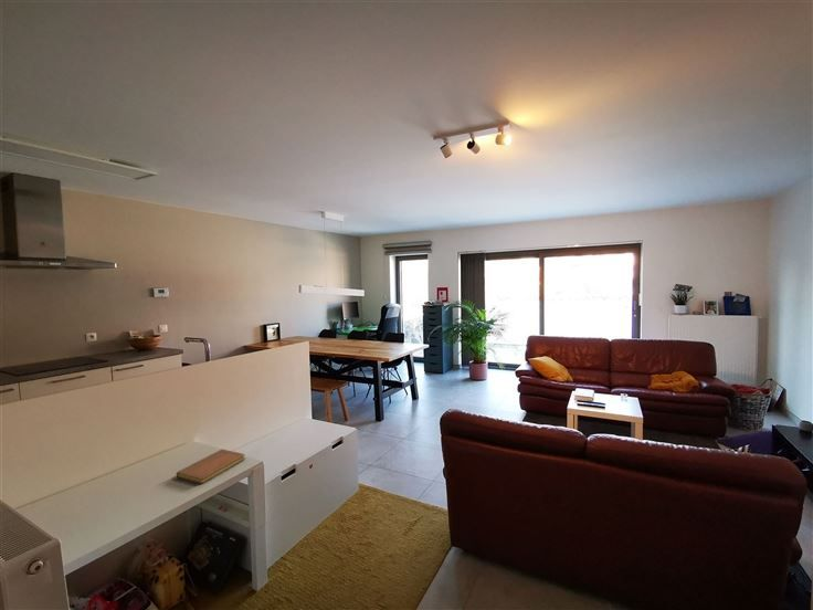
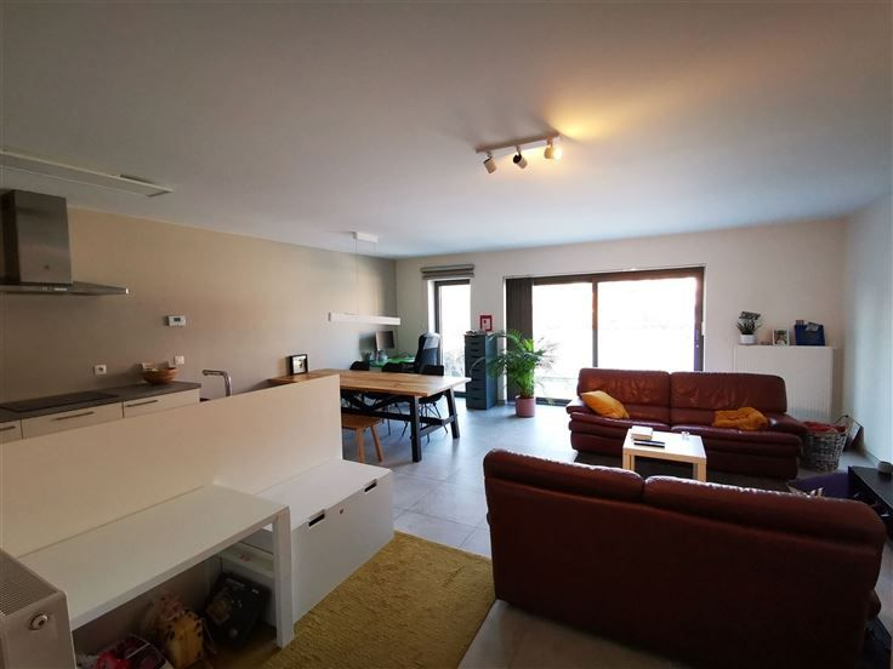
- notebook (212, 464)
